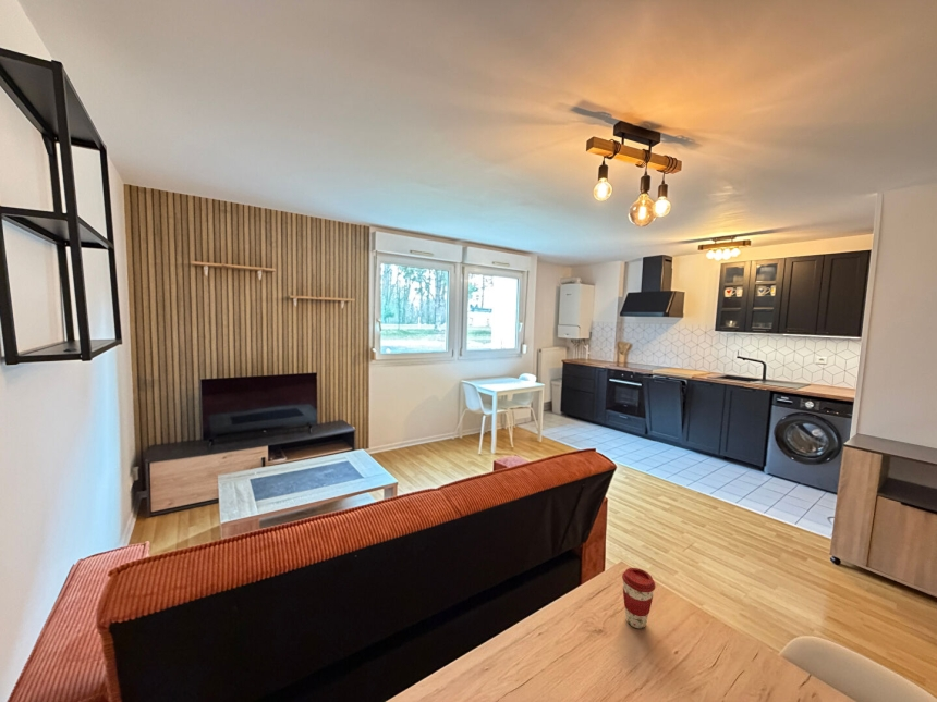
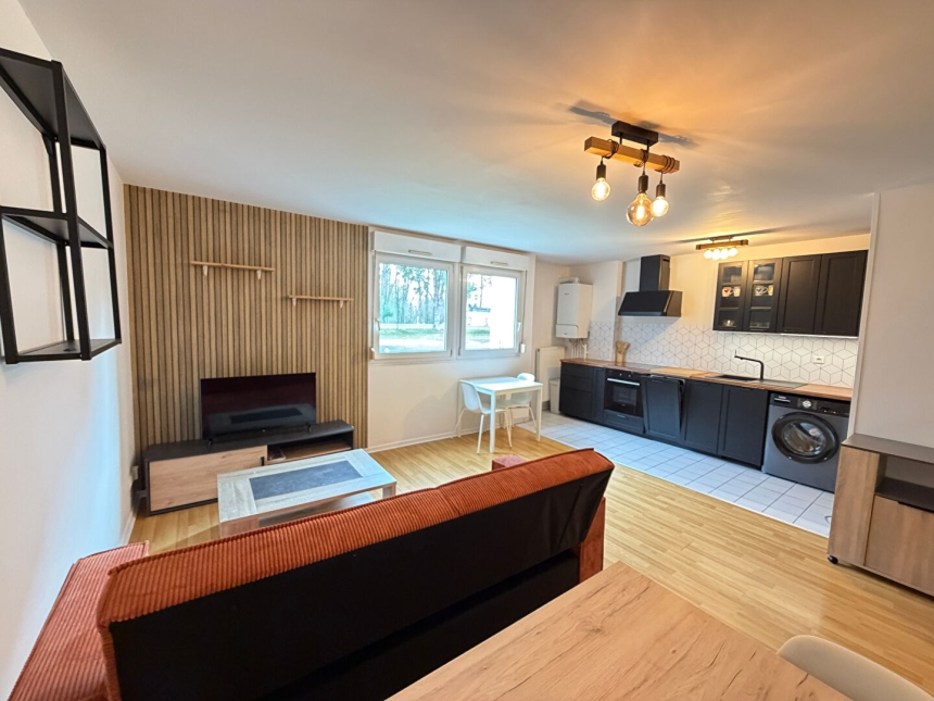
- coffee cup (637, 599)
